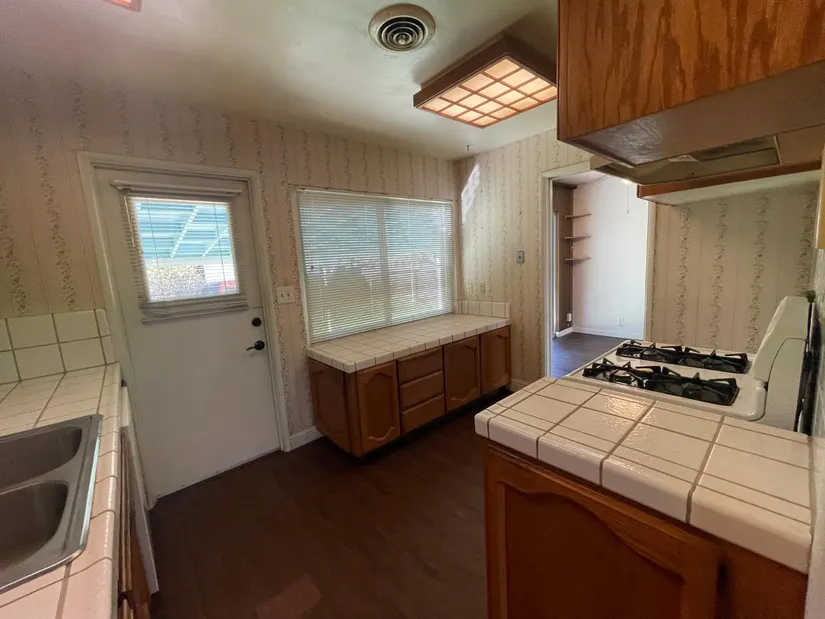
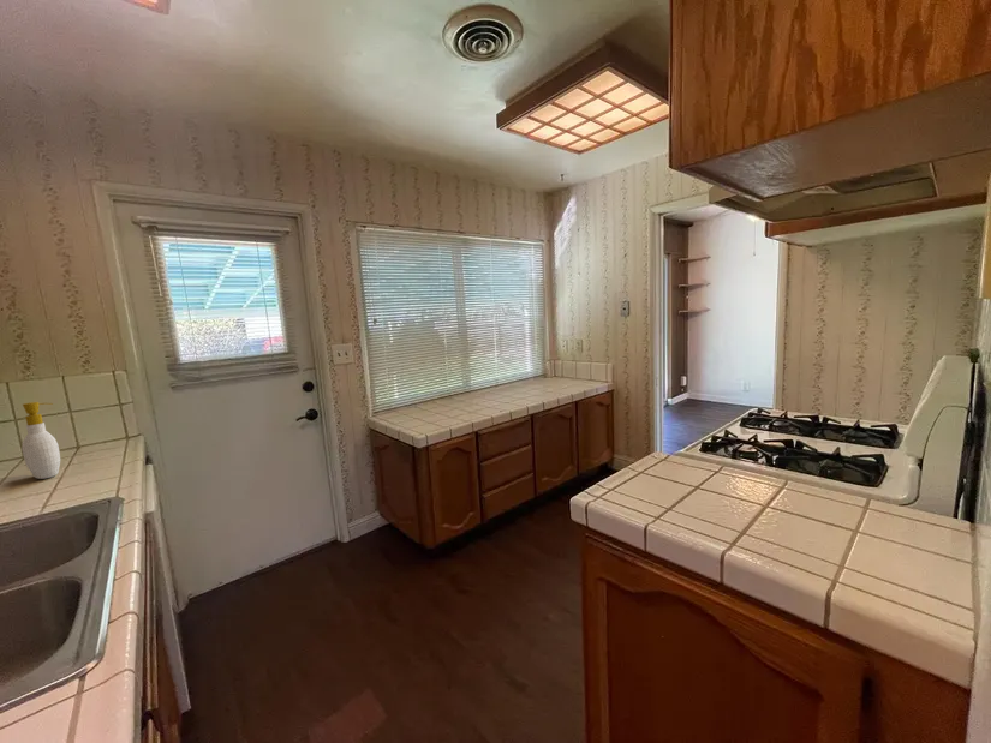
+ soap bottle (40, 439)
